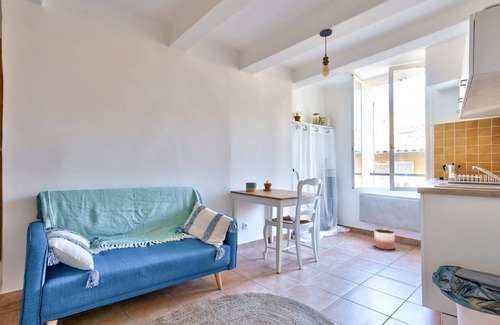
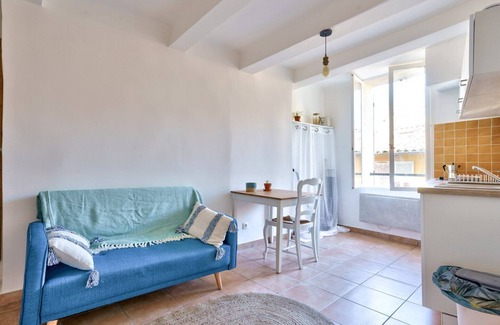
- planter (384, 239)
